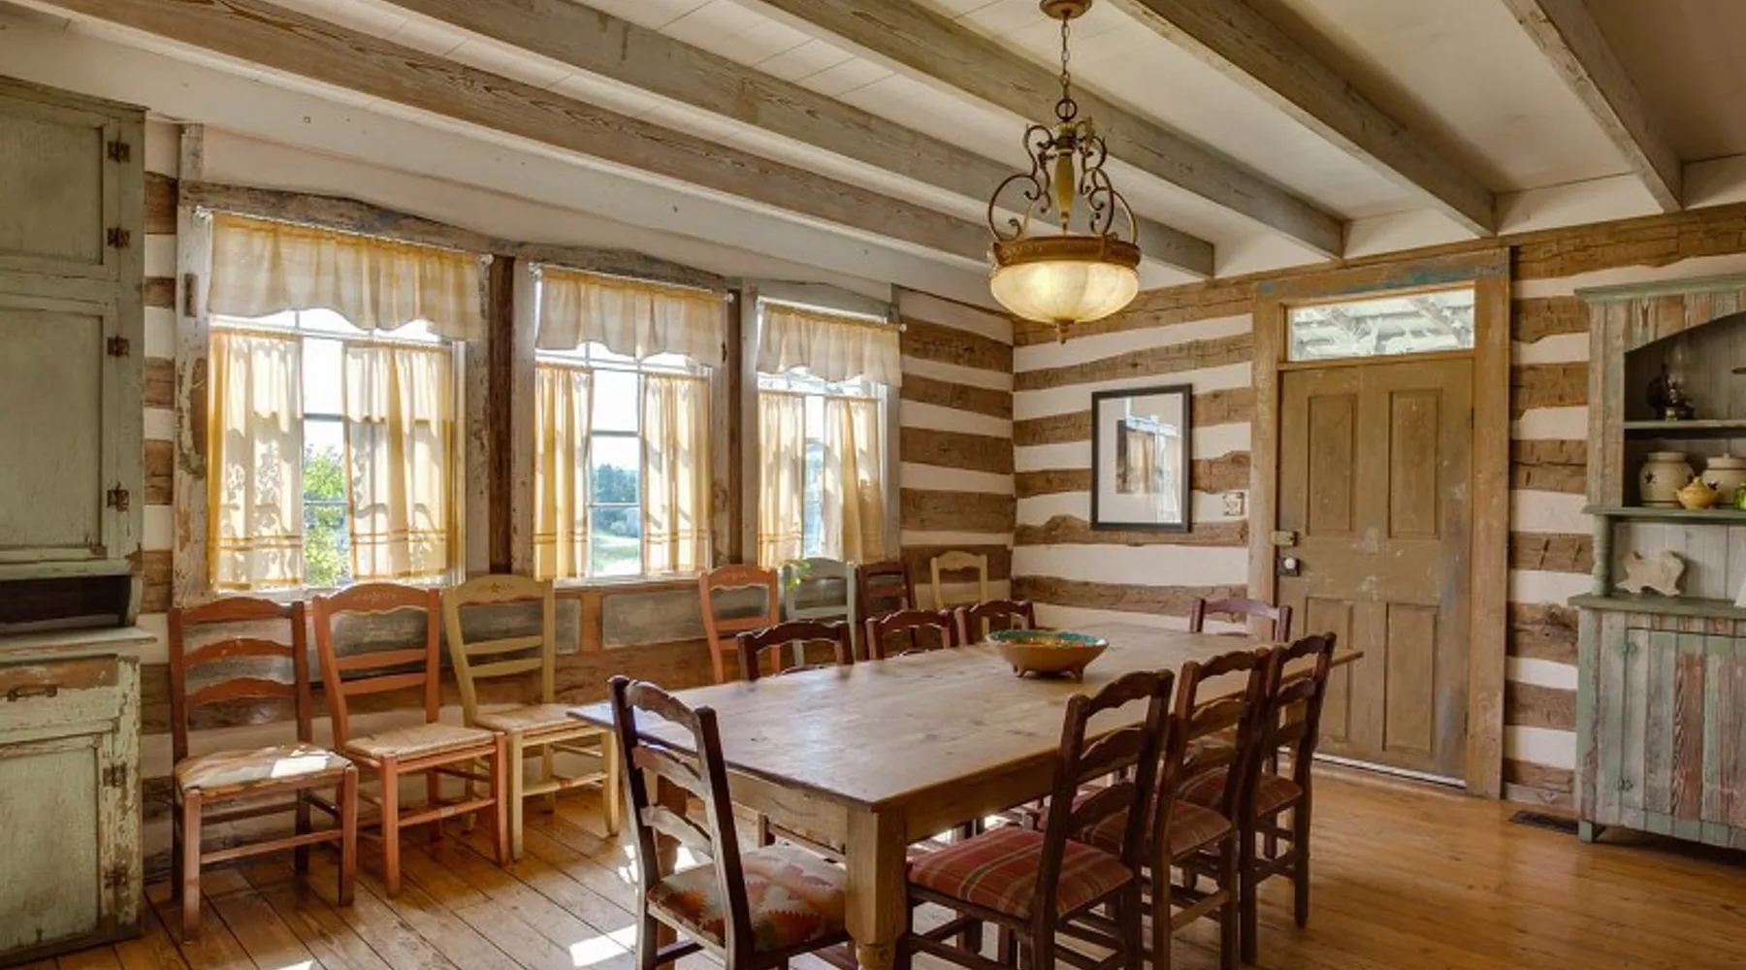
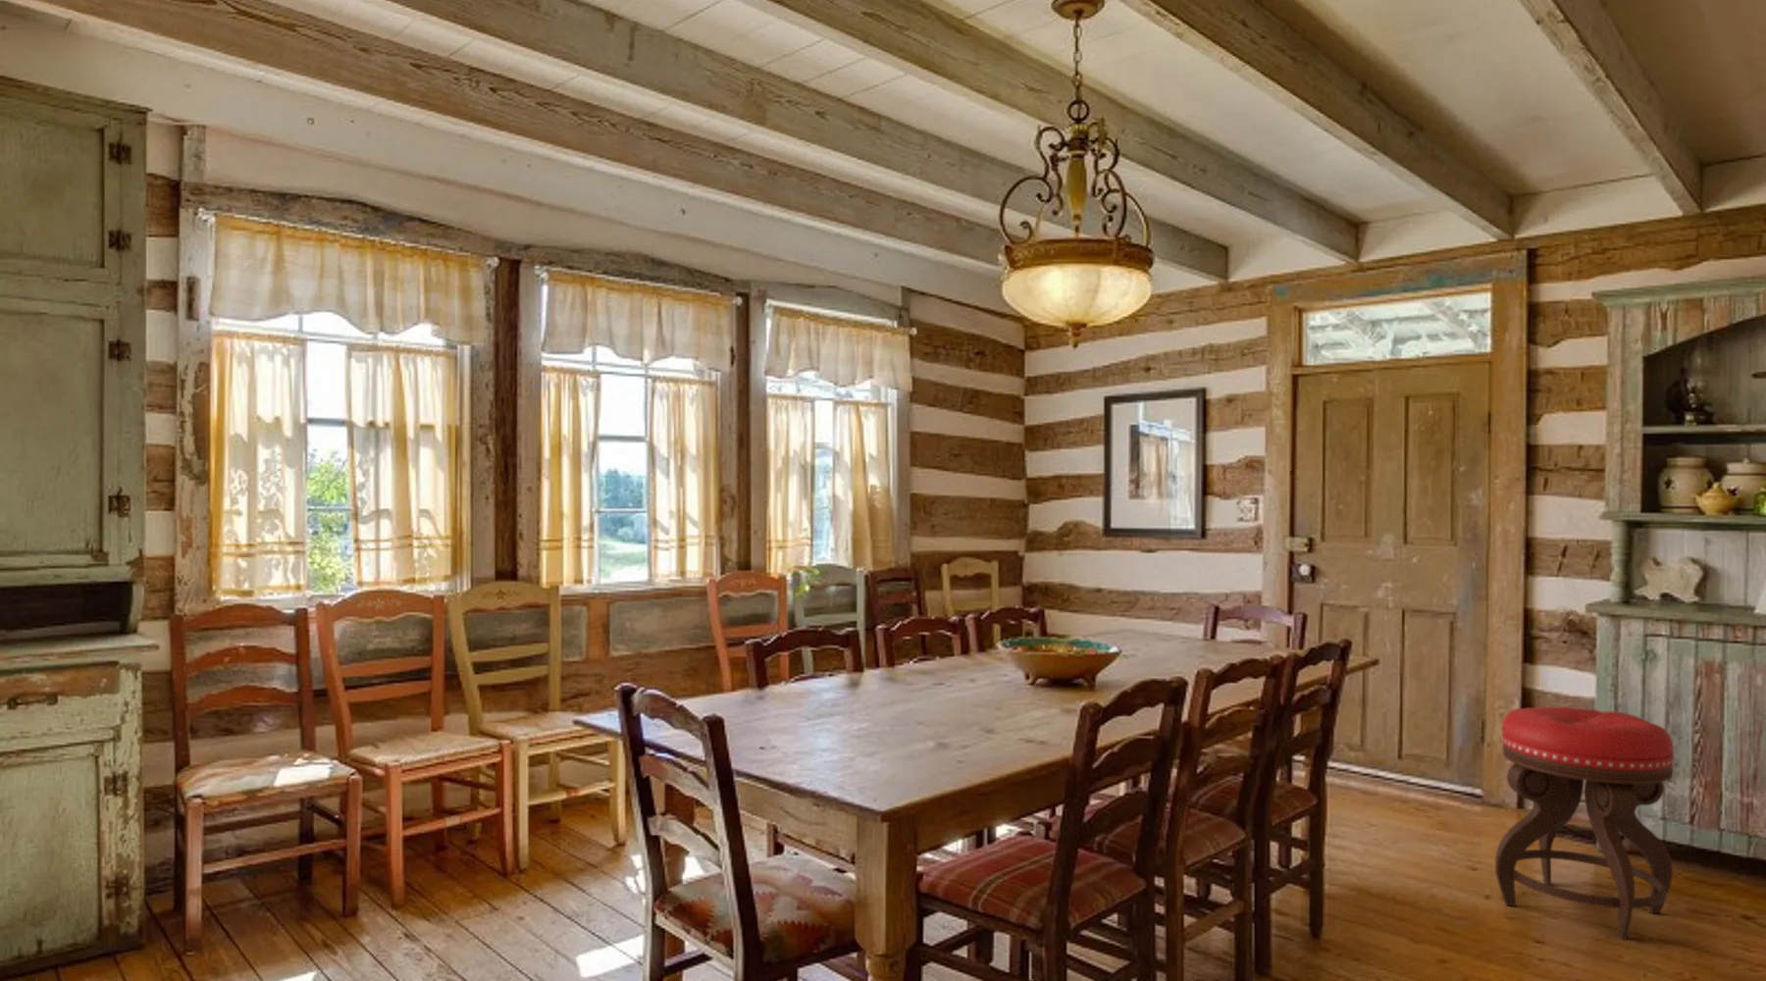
+ stool (1586, 811)
